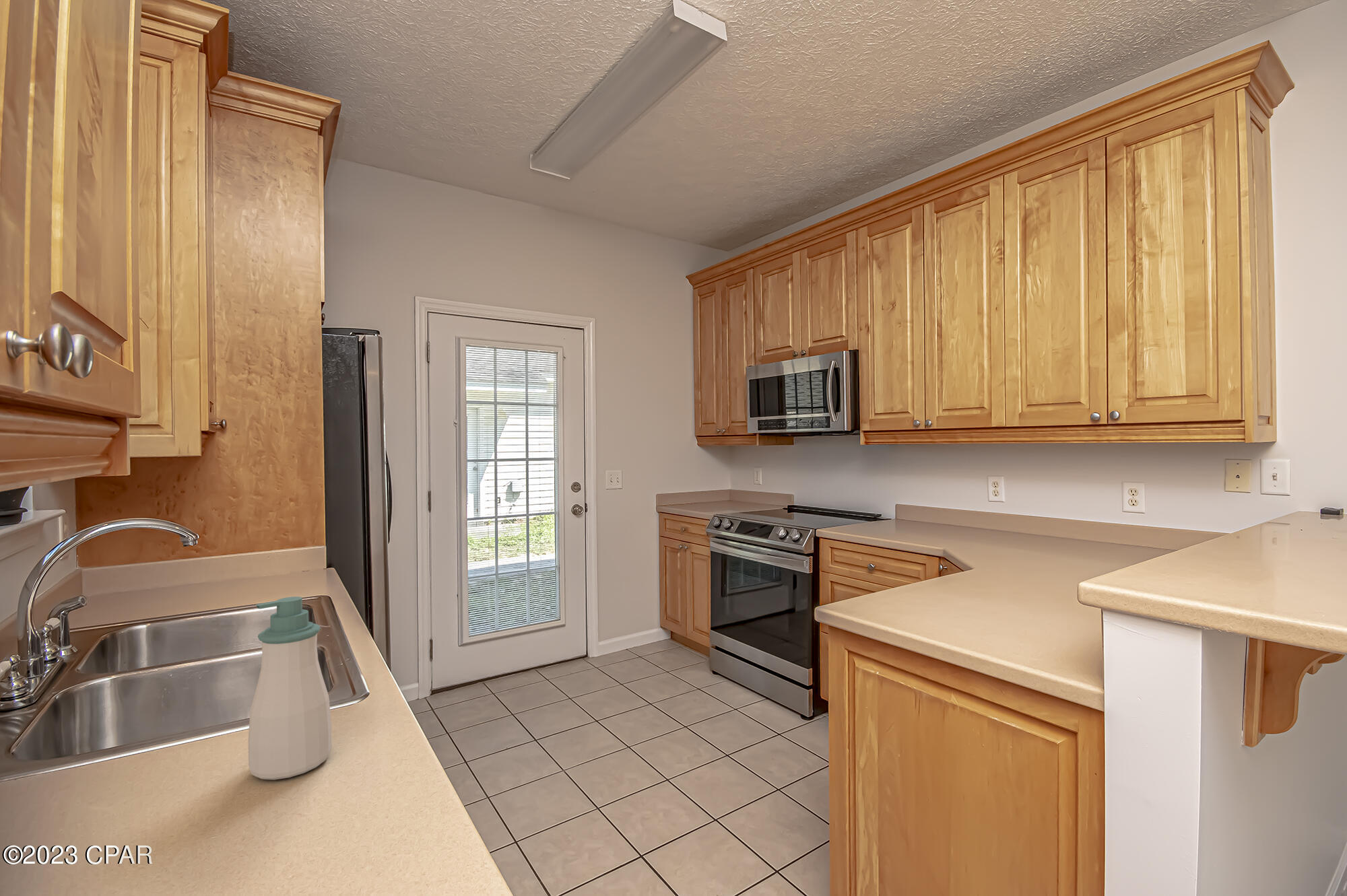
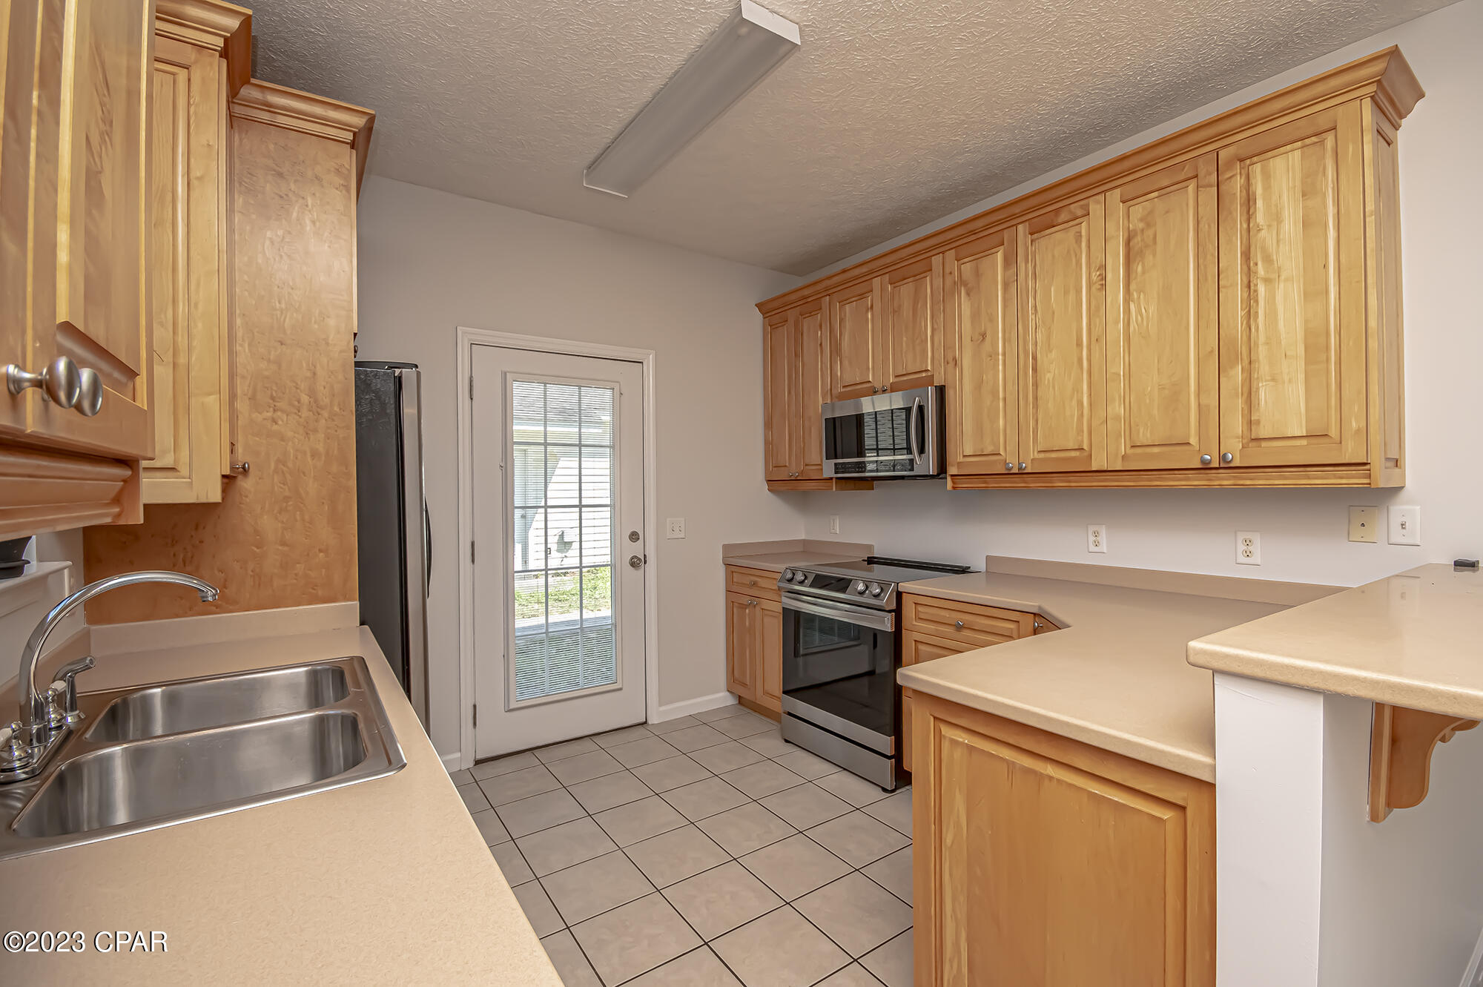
- soap bottle (290, 681)
